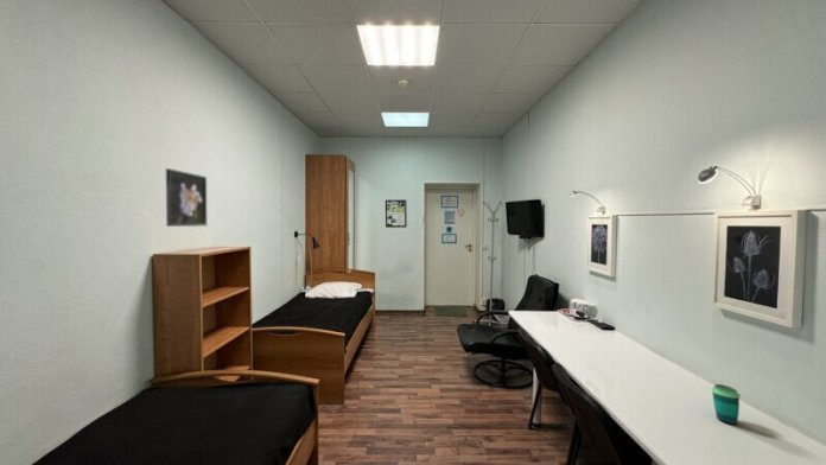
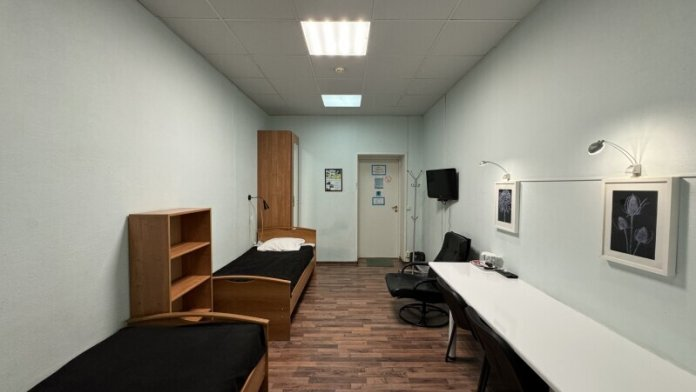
- cup (725, 403)
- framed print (188, 199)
